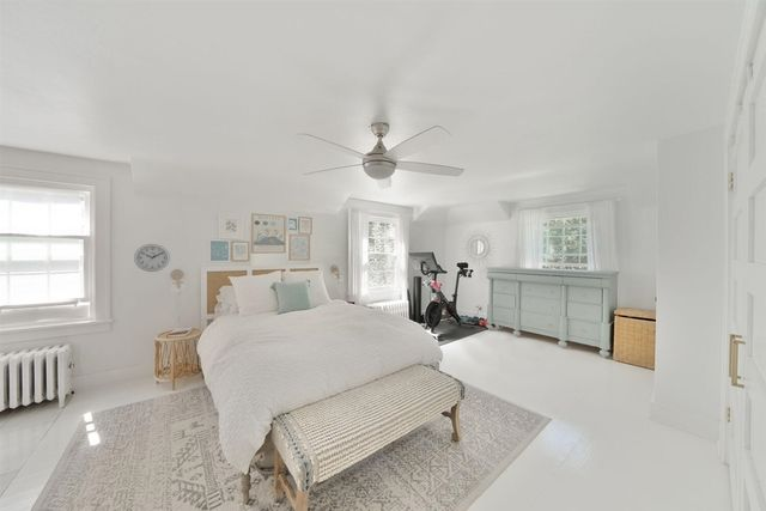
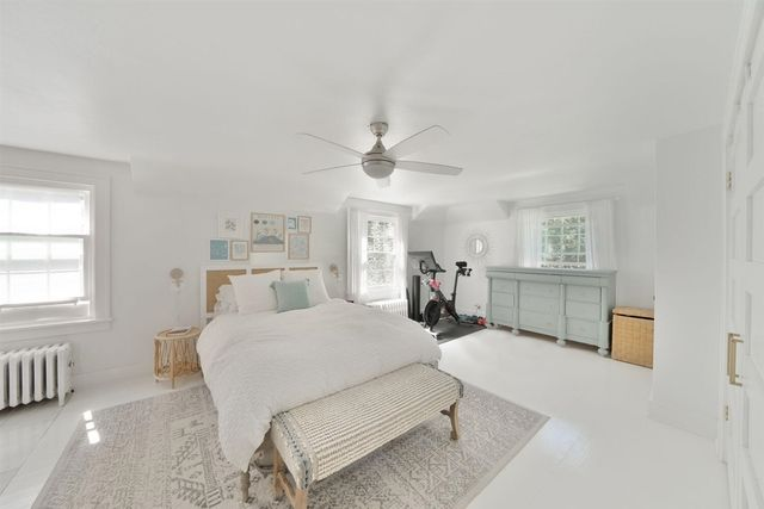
- wall clock (152, 257)
